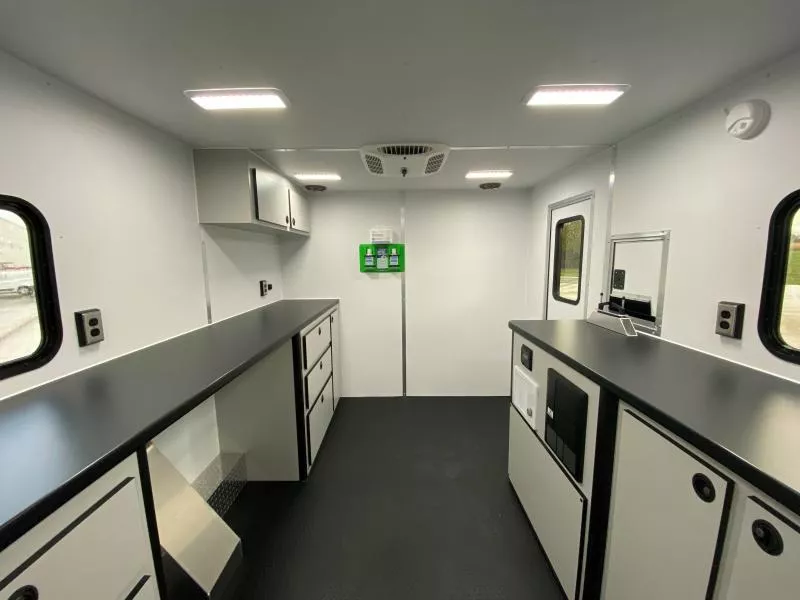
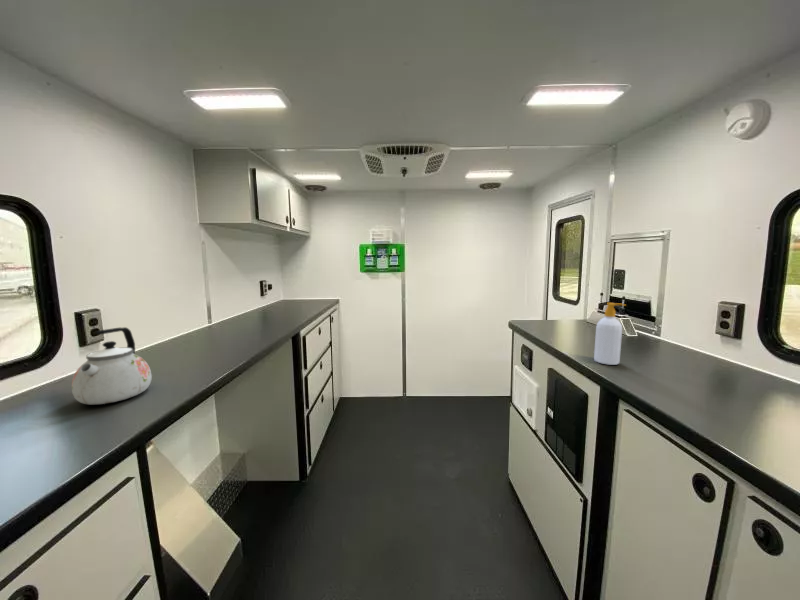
+ soap bottle (609, 332)
+ kettle (111, 363)
